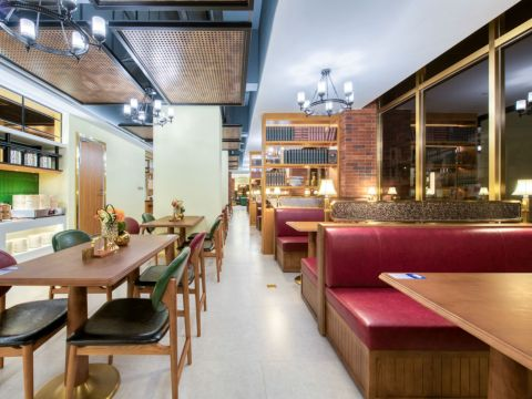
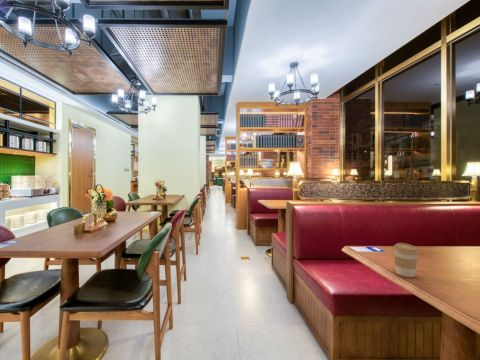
+ coffee cup (405, 259)
